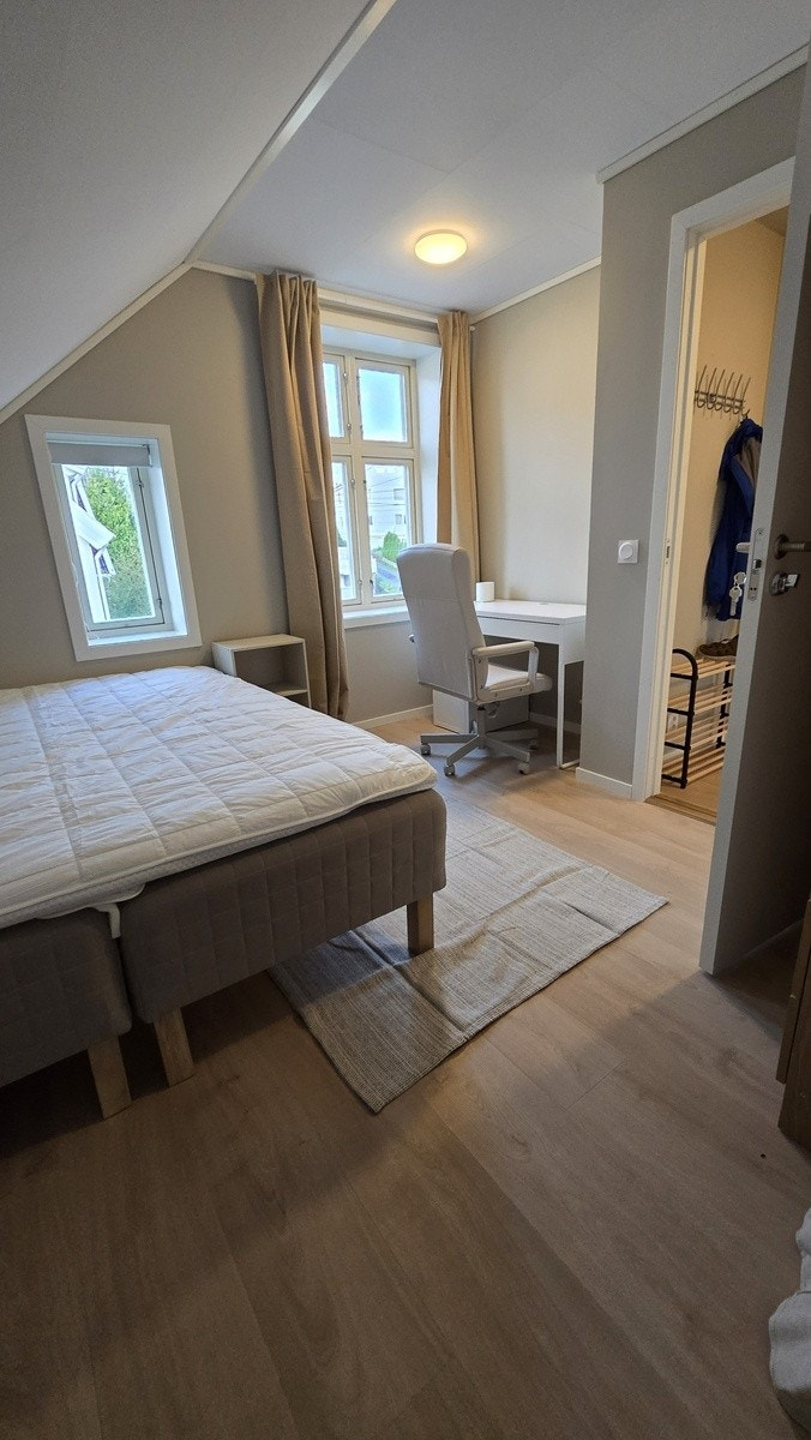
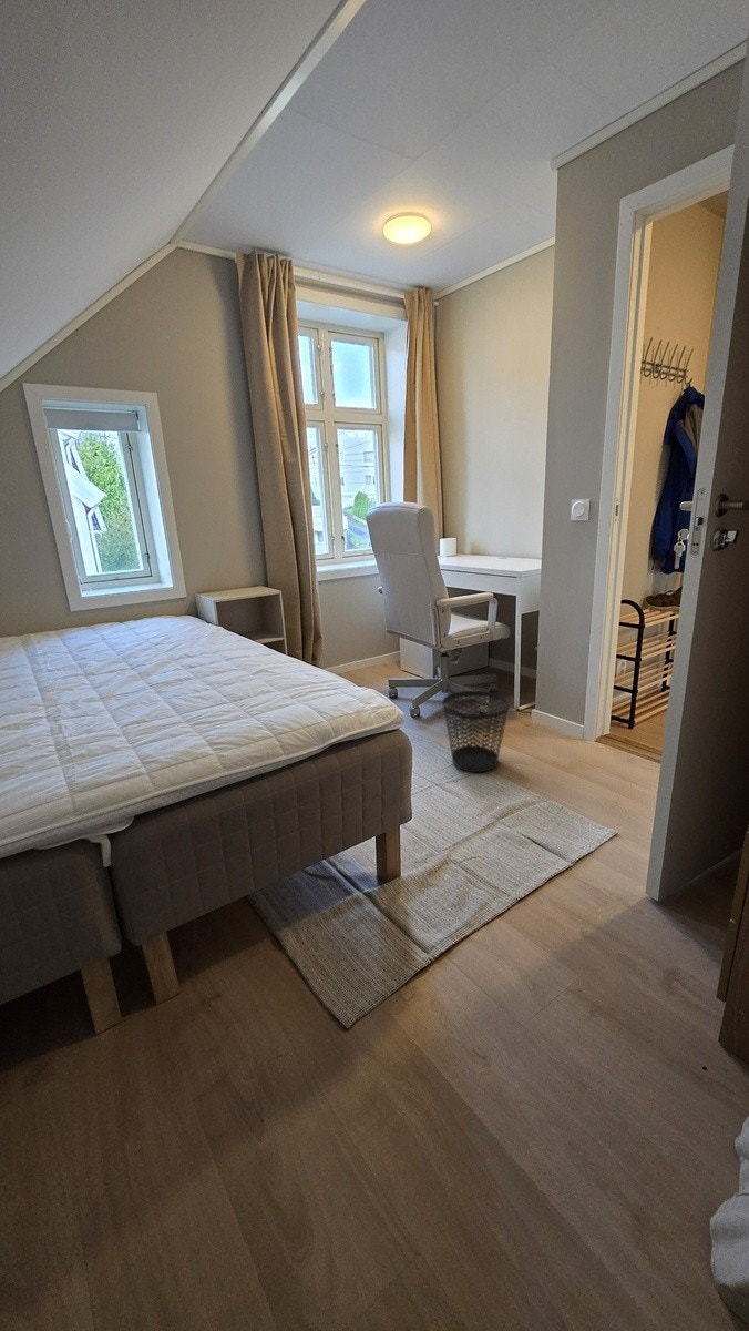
+ wastebasket (474, 731)
